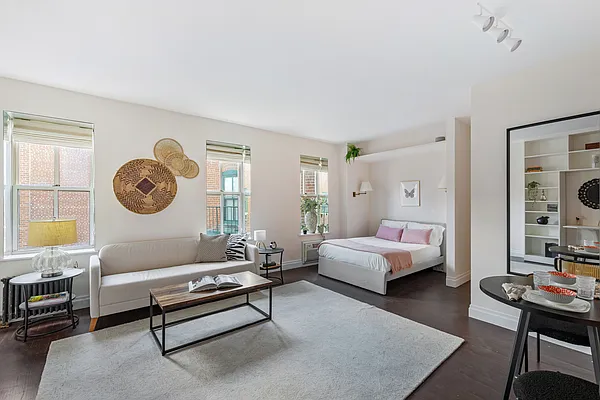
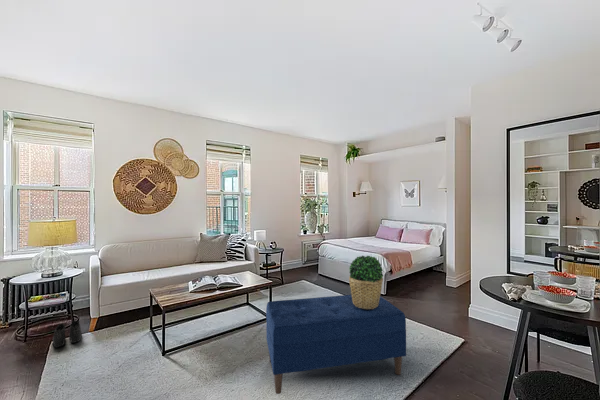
+ boots (70, 330)
+ bench (332, 336)
+ potted plant (365, 280)
